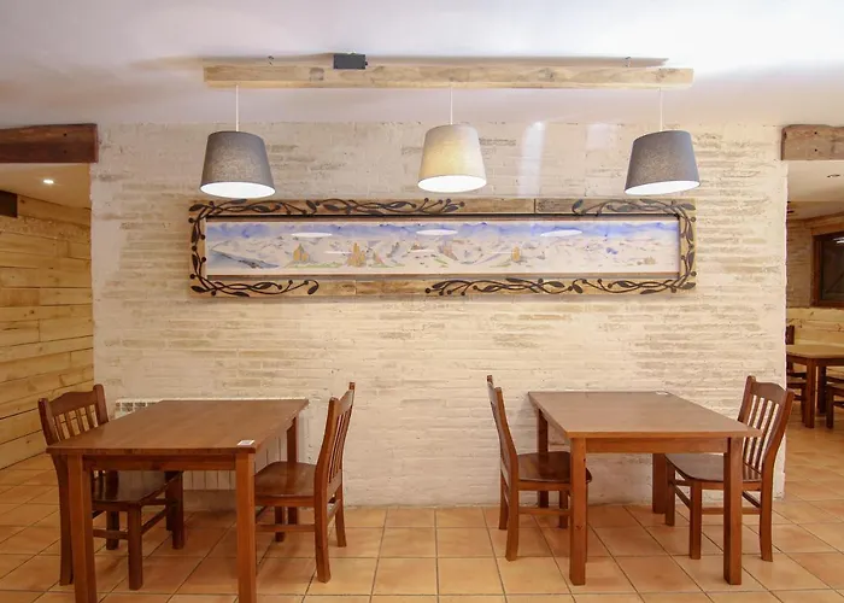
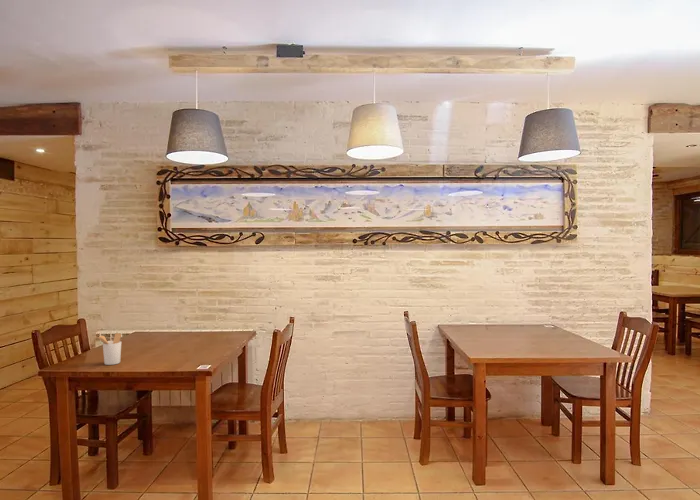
+ utensil holder (108, 348)
